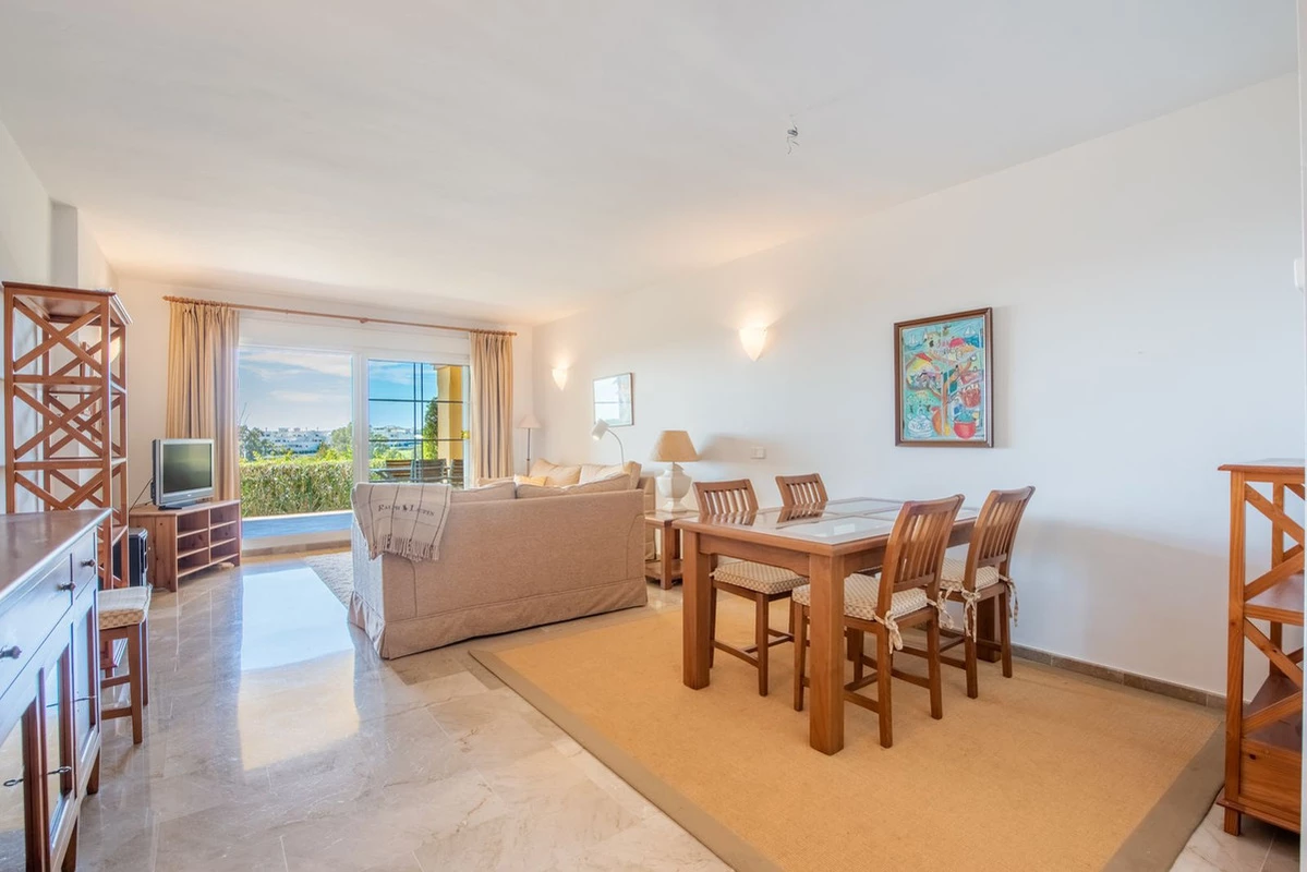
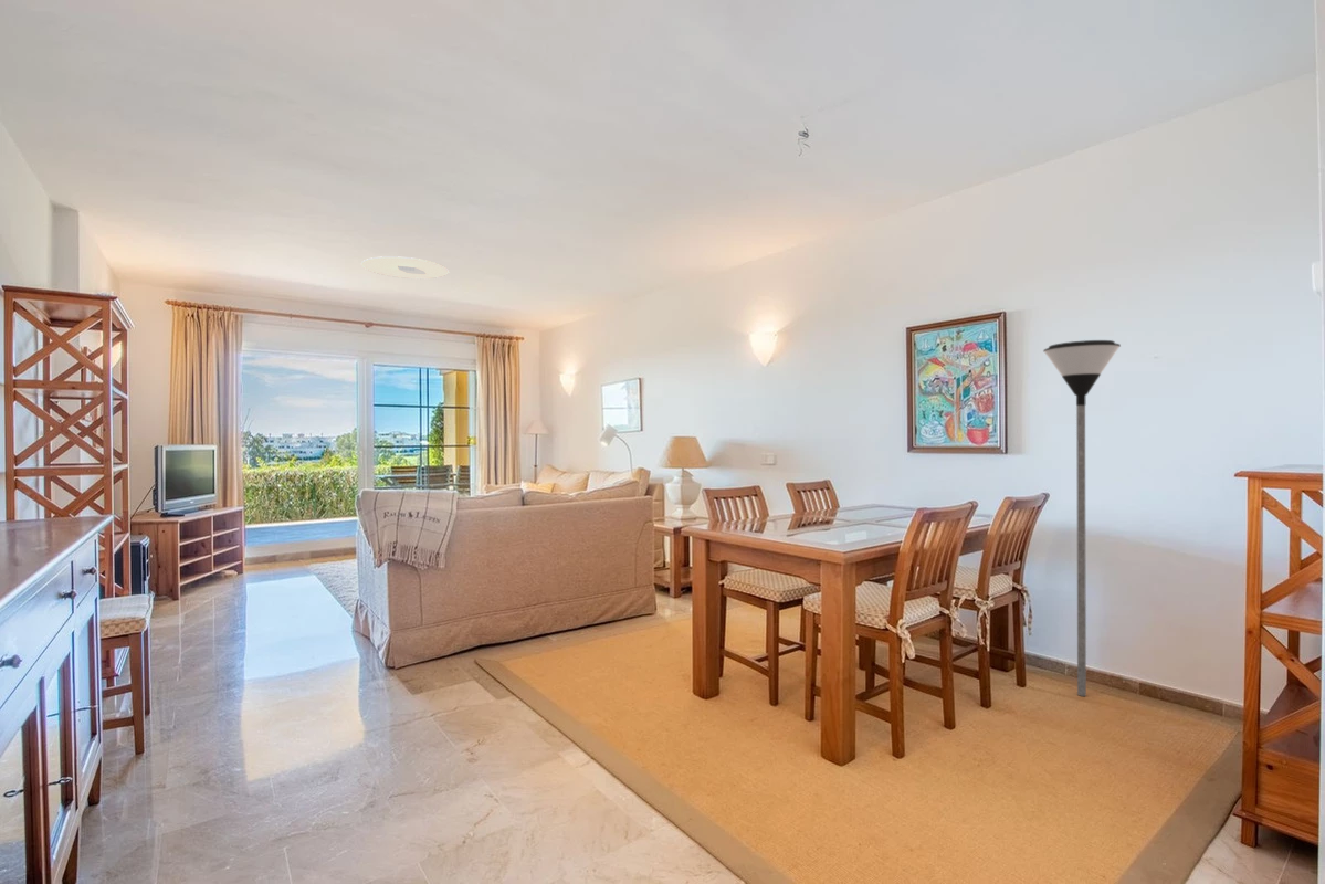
+ ceiling light (406, 264)
+ floor lamp (1081, 519)
